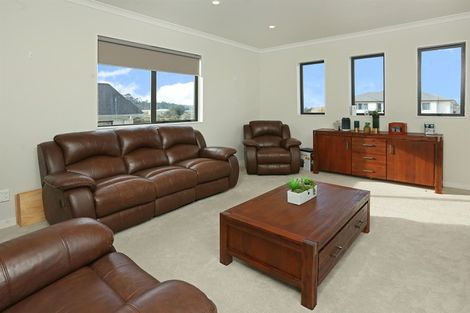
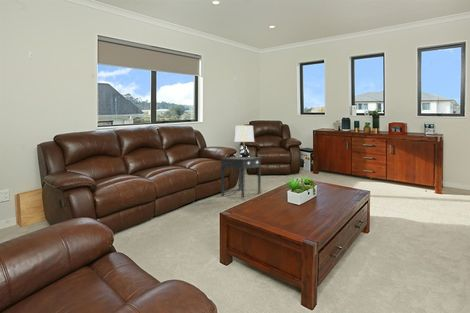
+ side table (241, 176)
+ table lamp (244, 141)
